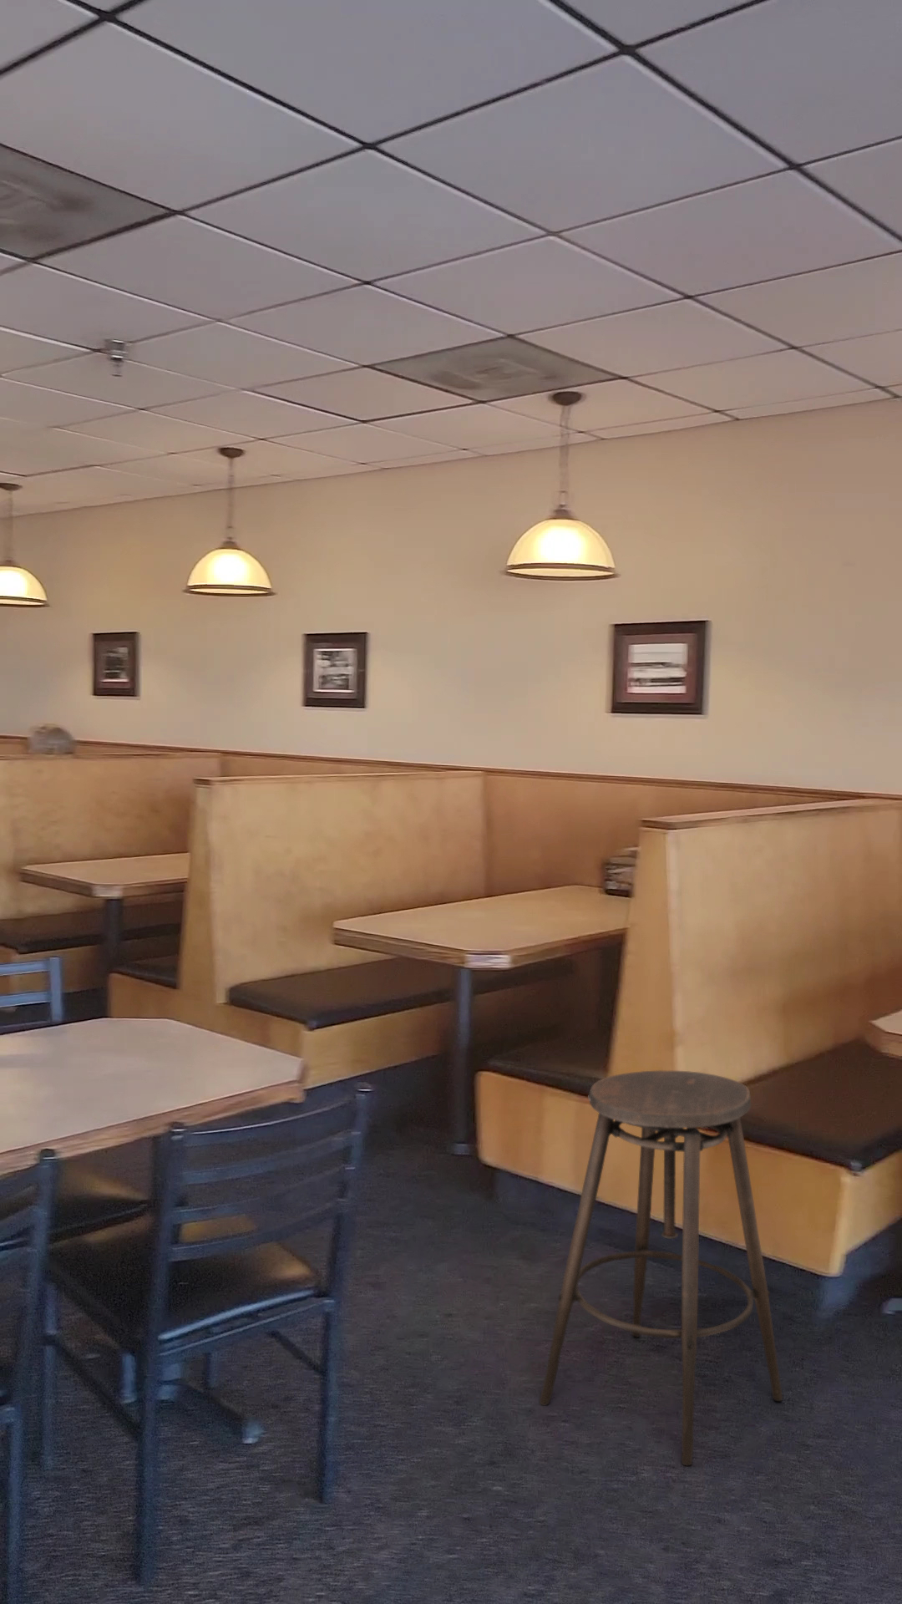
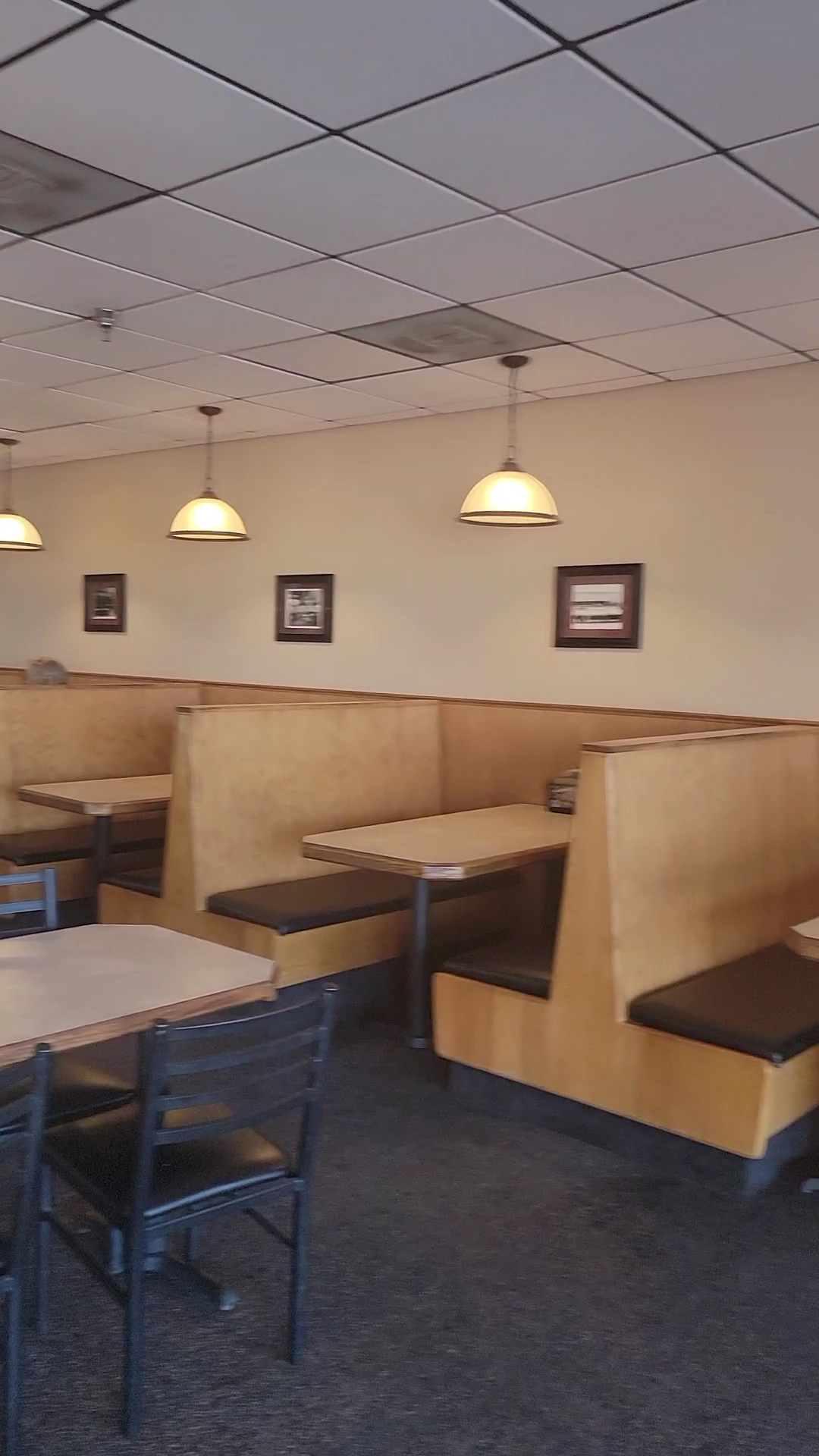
- stool (669, 1238)
